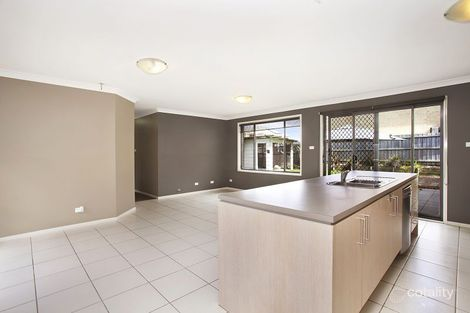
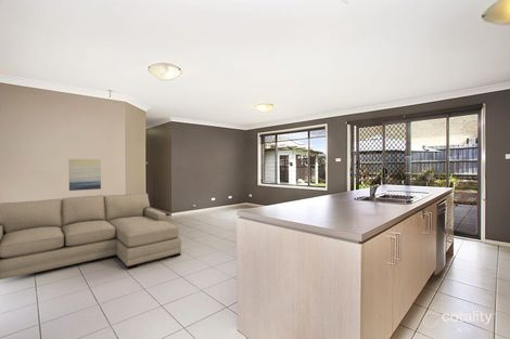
+ wall art (85, 174)
+ sofa (90, 230)
